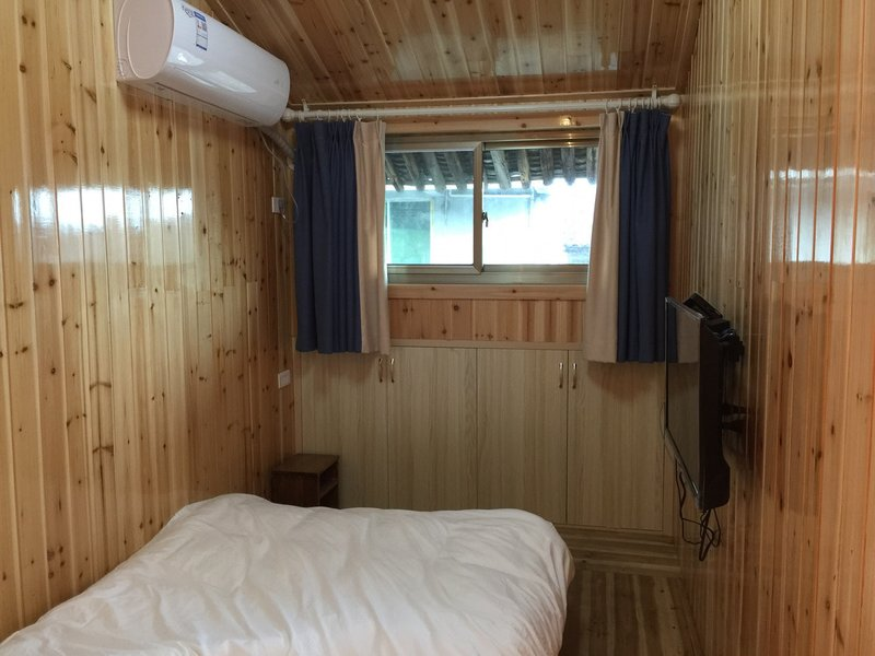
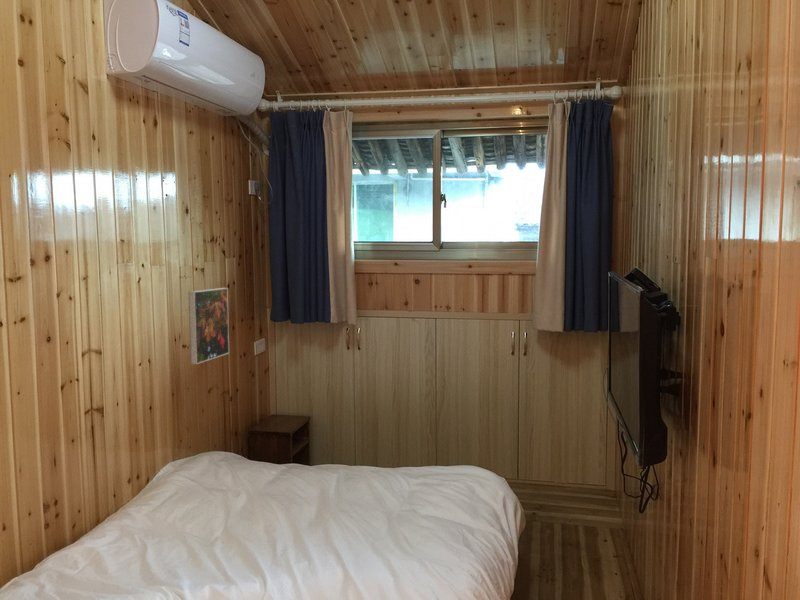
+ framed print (209, 324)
